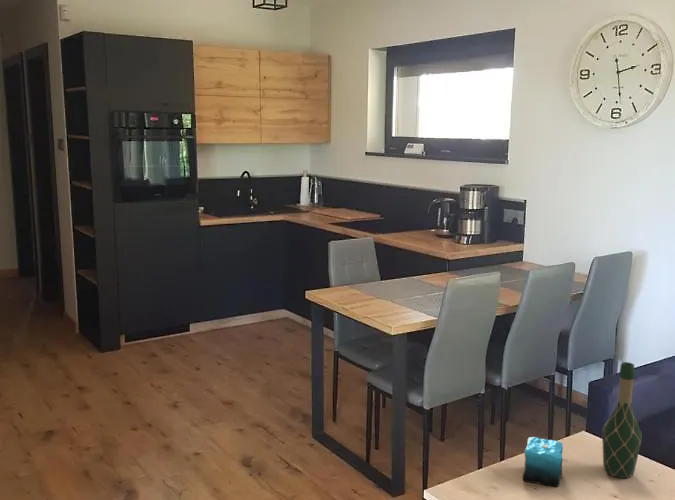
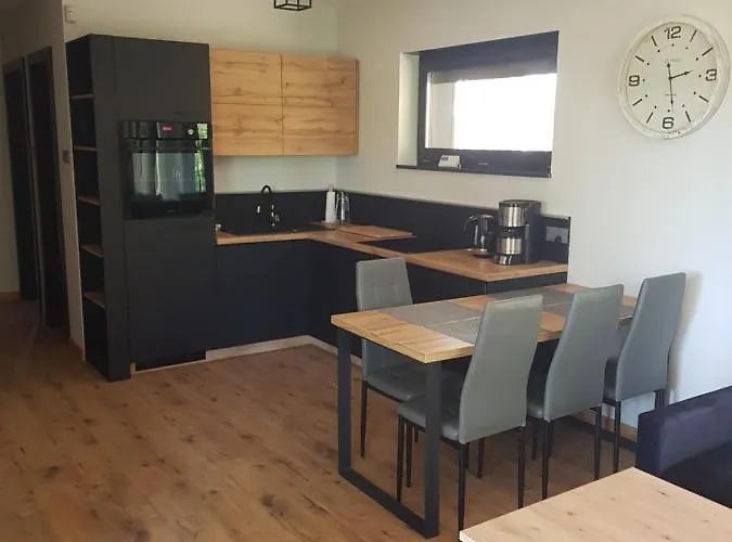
- wine bottle (623, 418)
- candle (543, 454)
